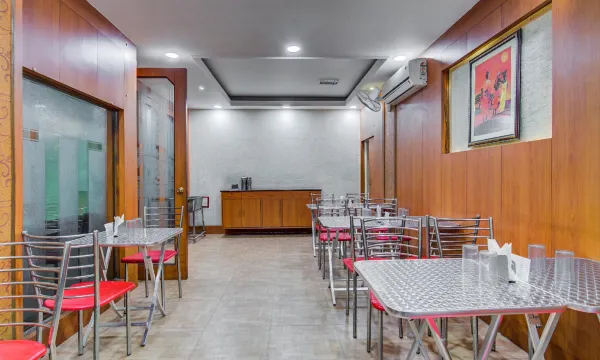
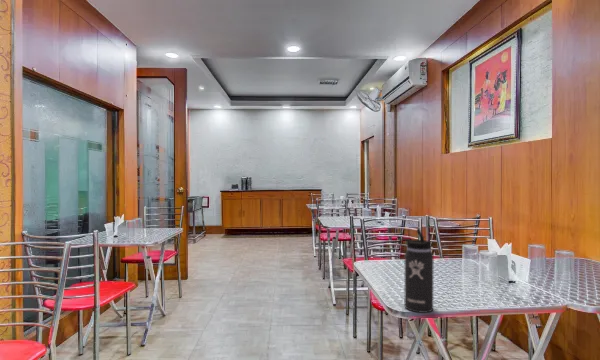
+ thermos bottle (415, 267)
